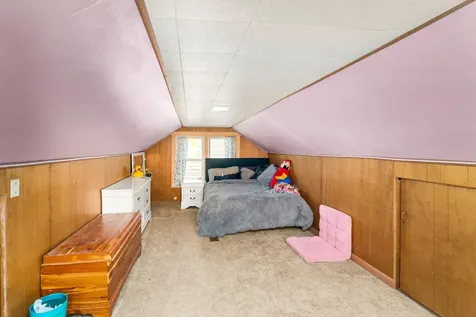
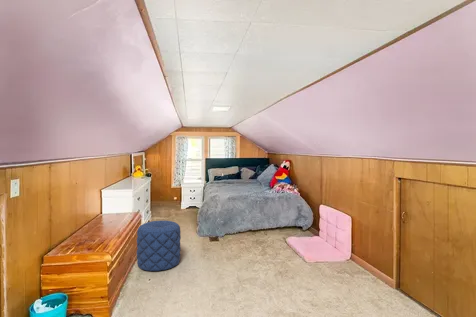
+ pouf (159, 243)
